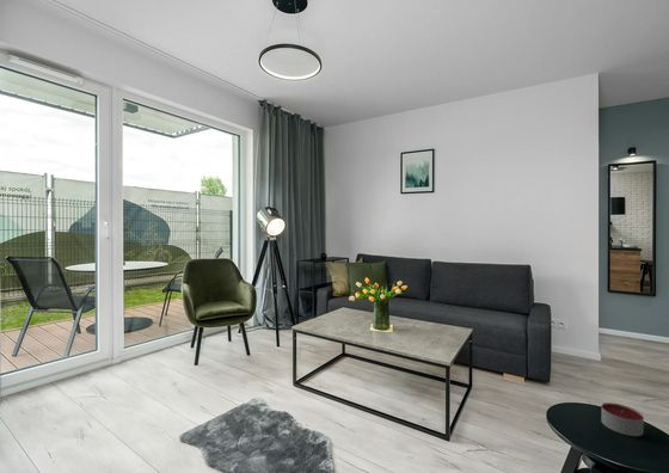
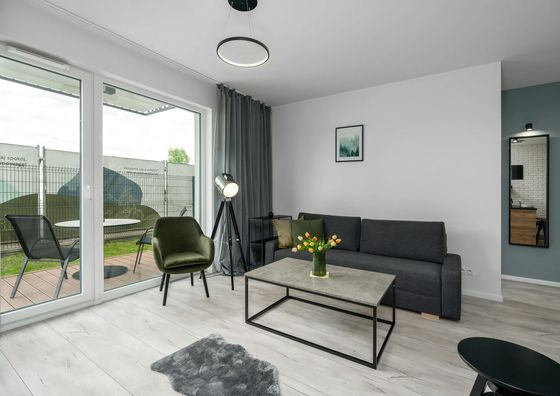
- candle (621, 418)
